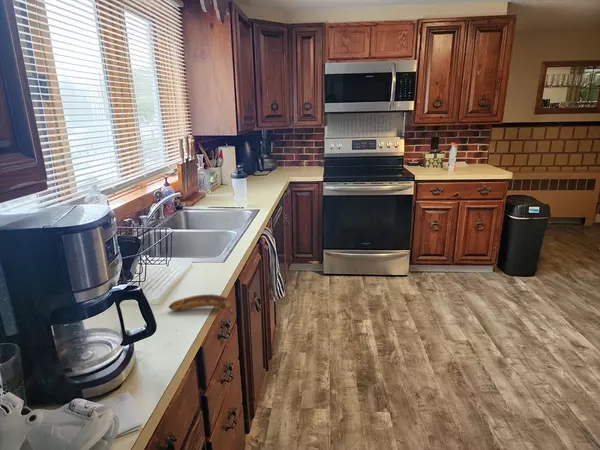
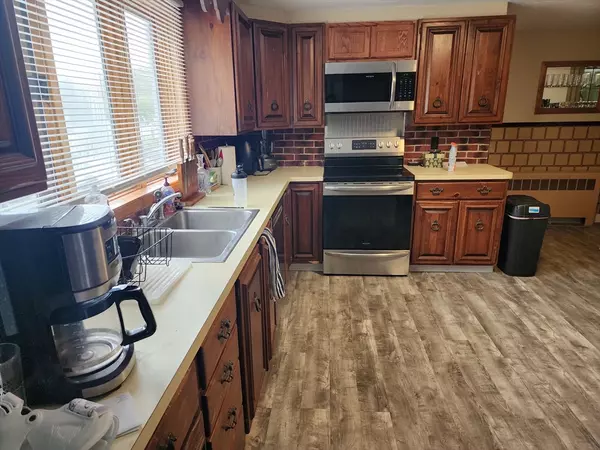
- banana (201, 303)
